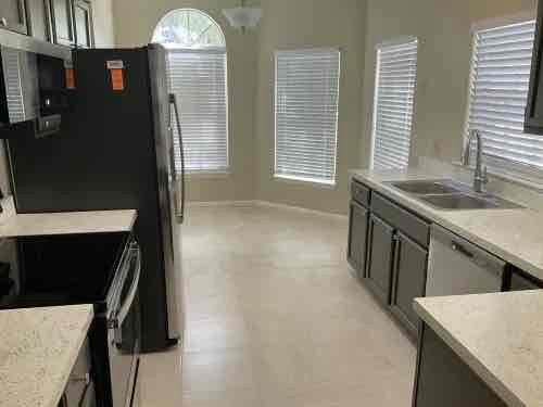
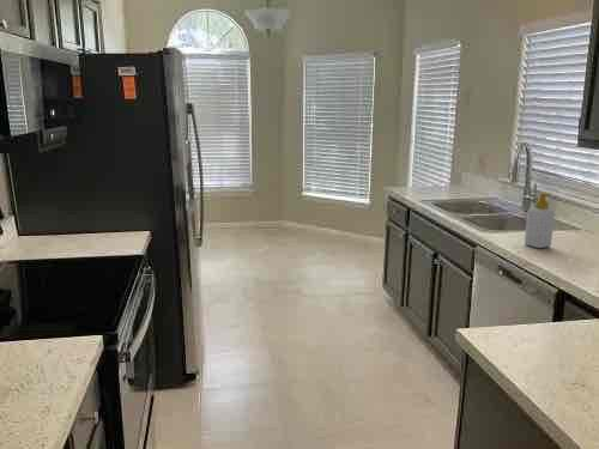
+ soap bottle (539, 219)
